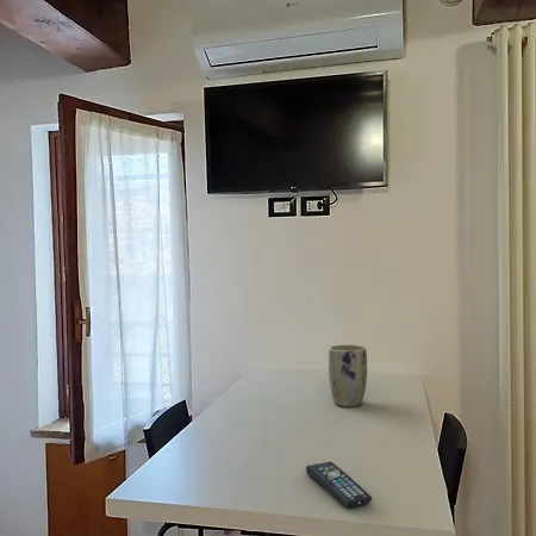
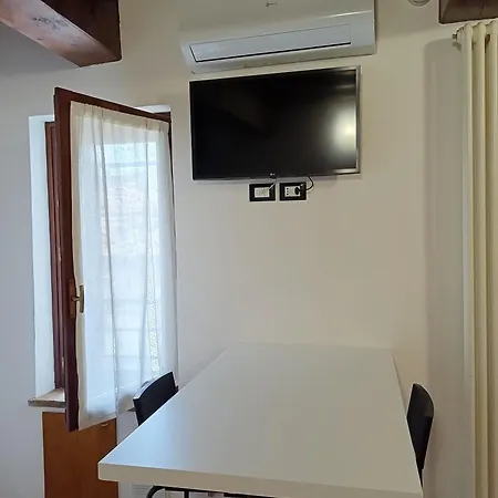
- plant pot (348, 375)
- remote control (336, 481)
